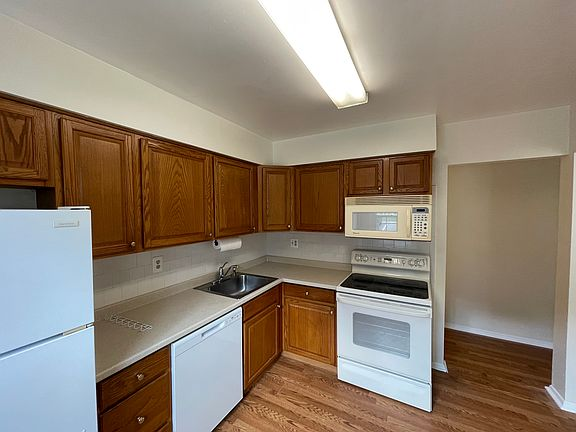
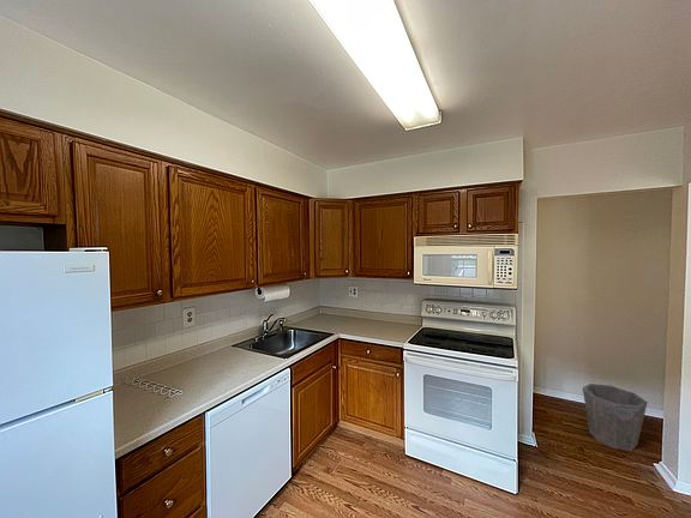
+ waste bin (612, 416)
